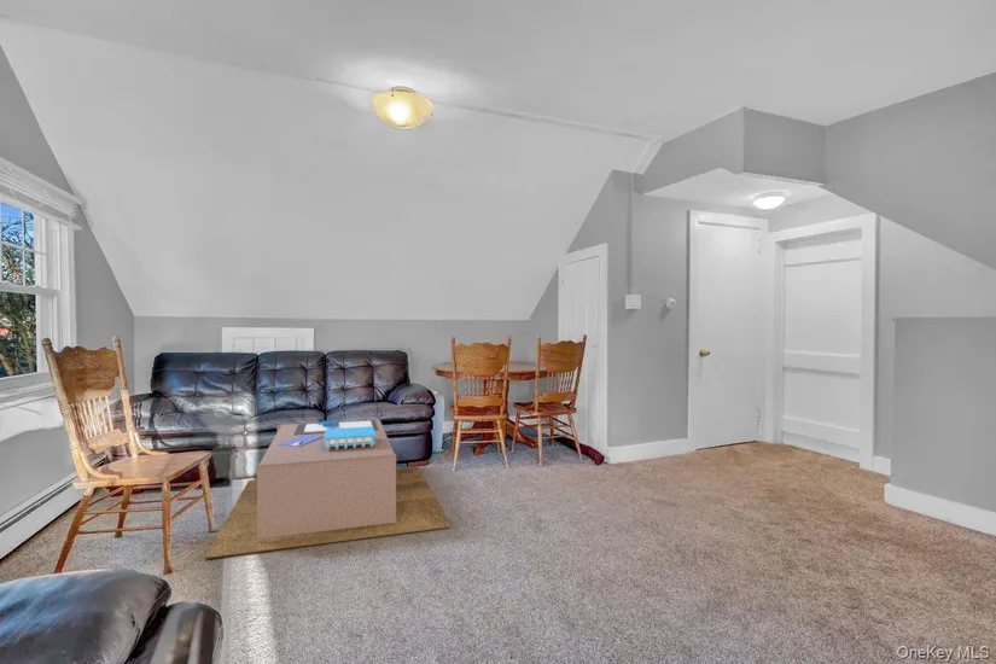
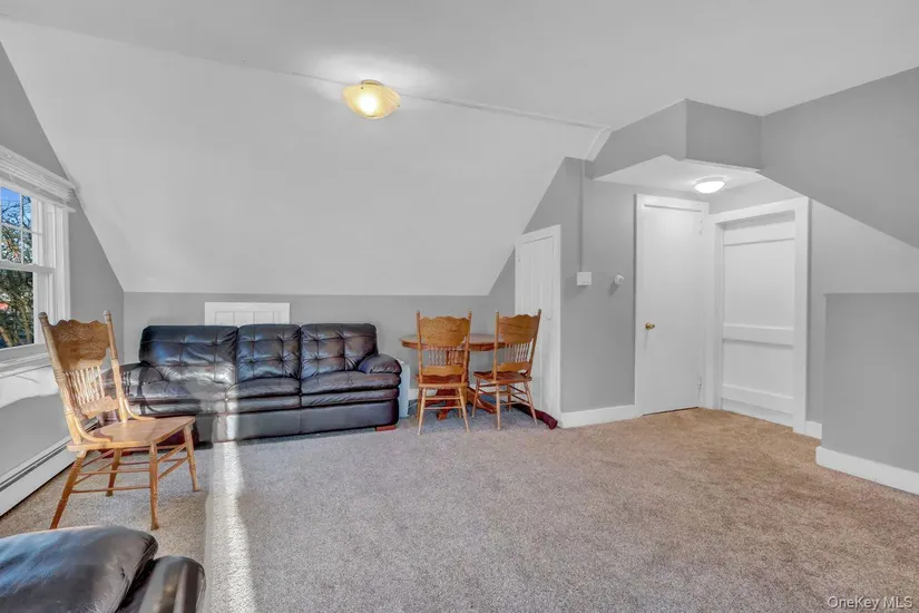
- coffee table (337, 462)
